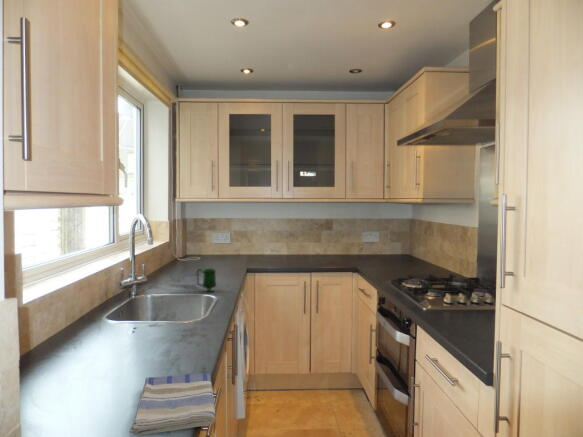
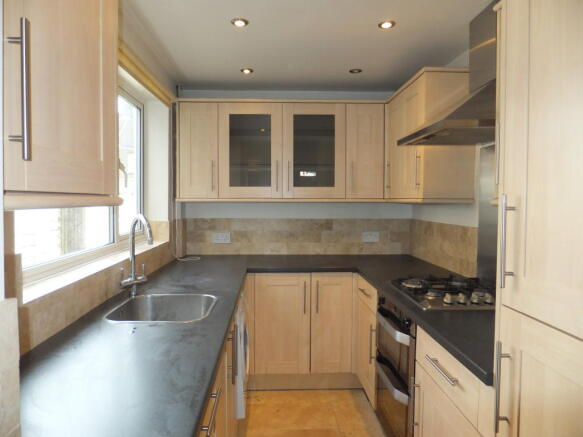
- dish towel (176, 398)
- mug (206, 279)
